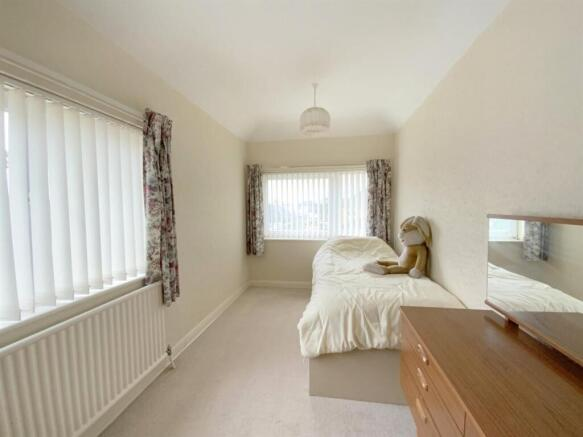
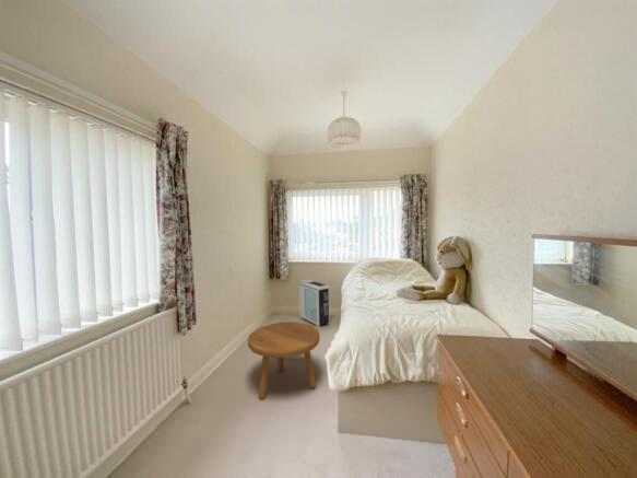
+ air purifier (314, 301)
+ footstool (283, 359)
